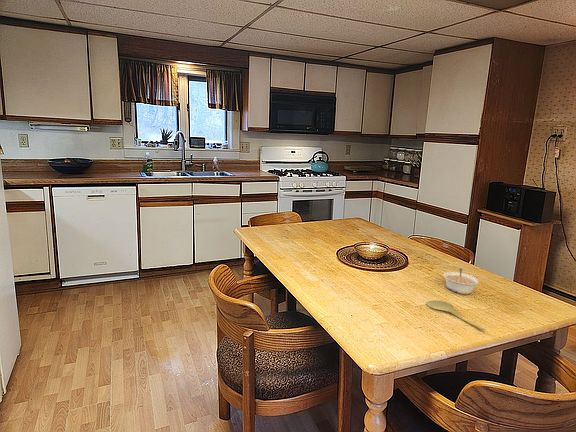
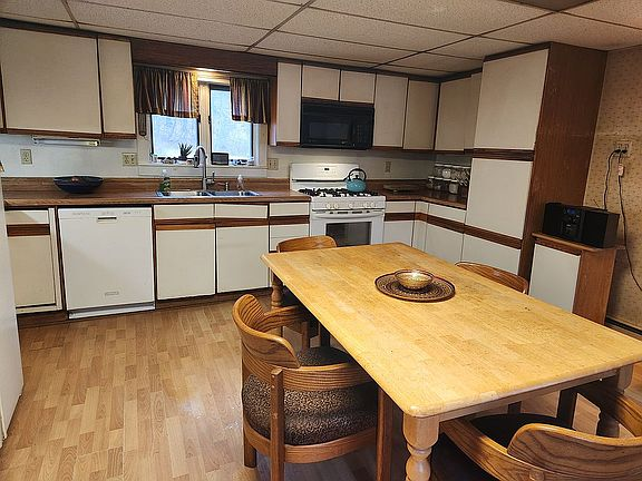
- legume (459, 281)
- spoon (455, 313)
